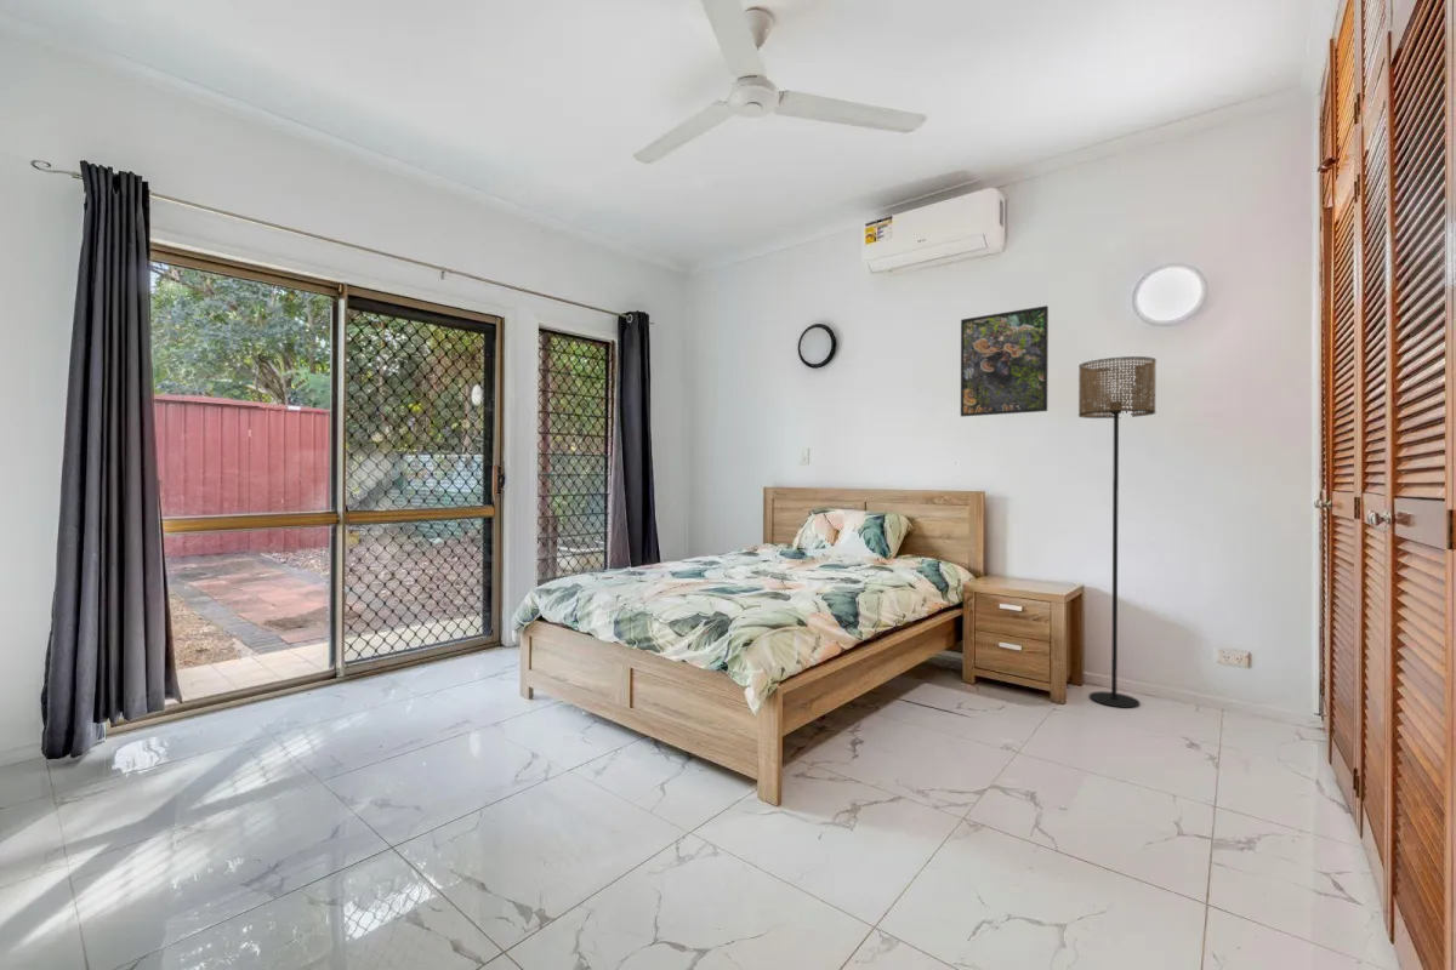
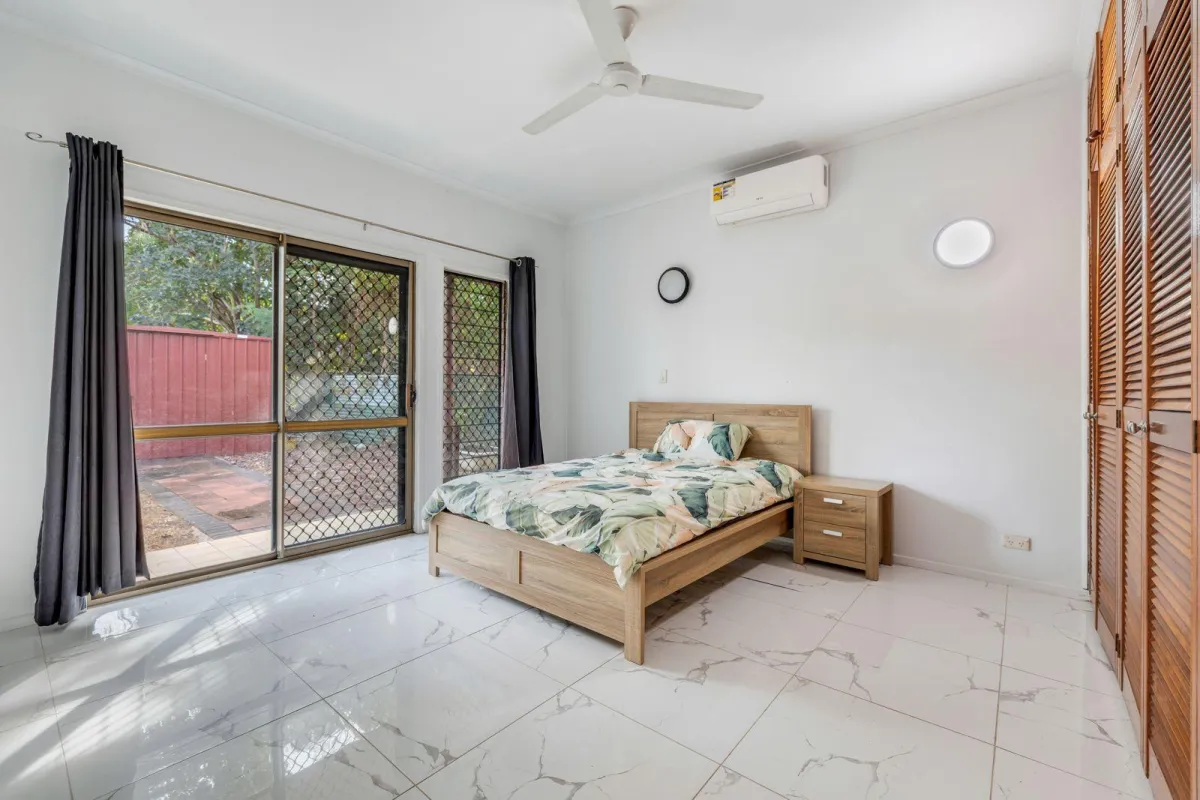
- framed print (1002, 363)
- floor lamp (1115, 531)
